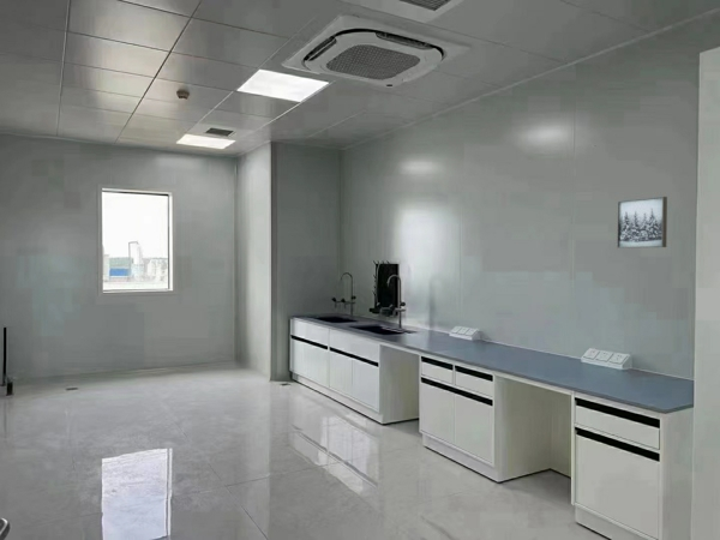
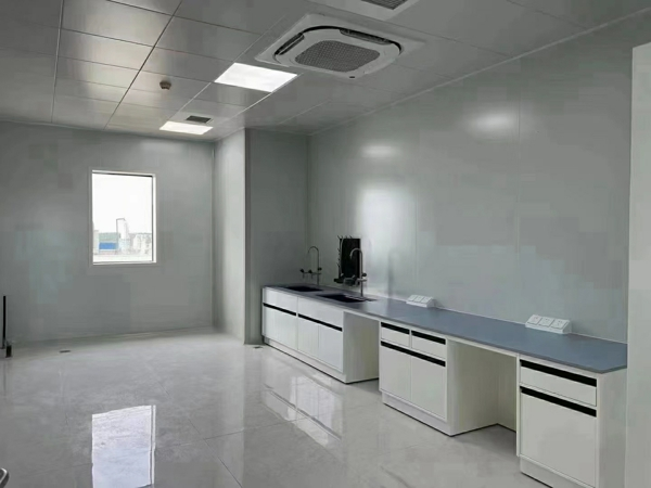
- wall art (641, 223)
